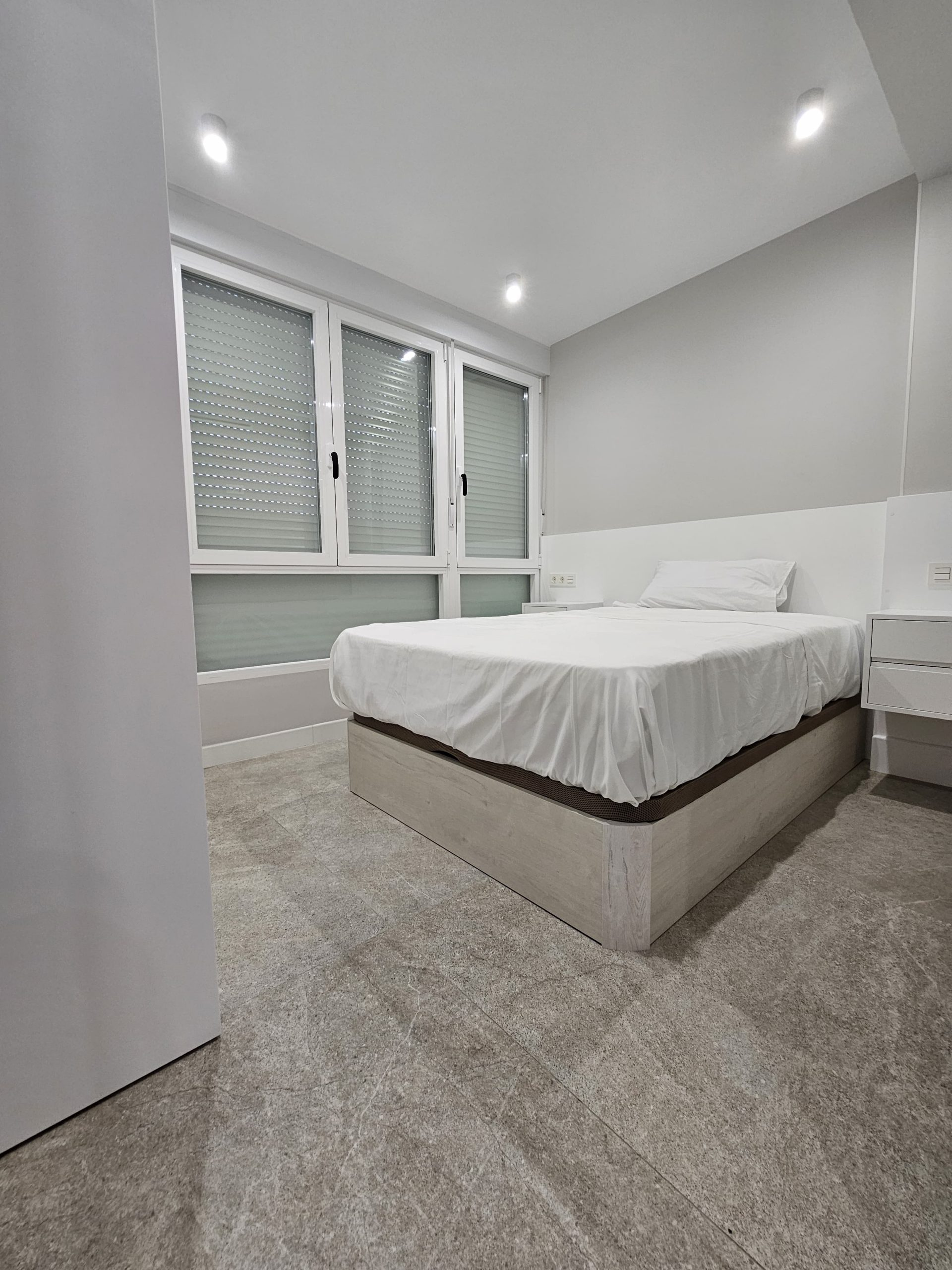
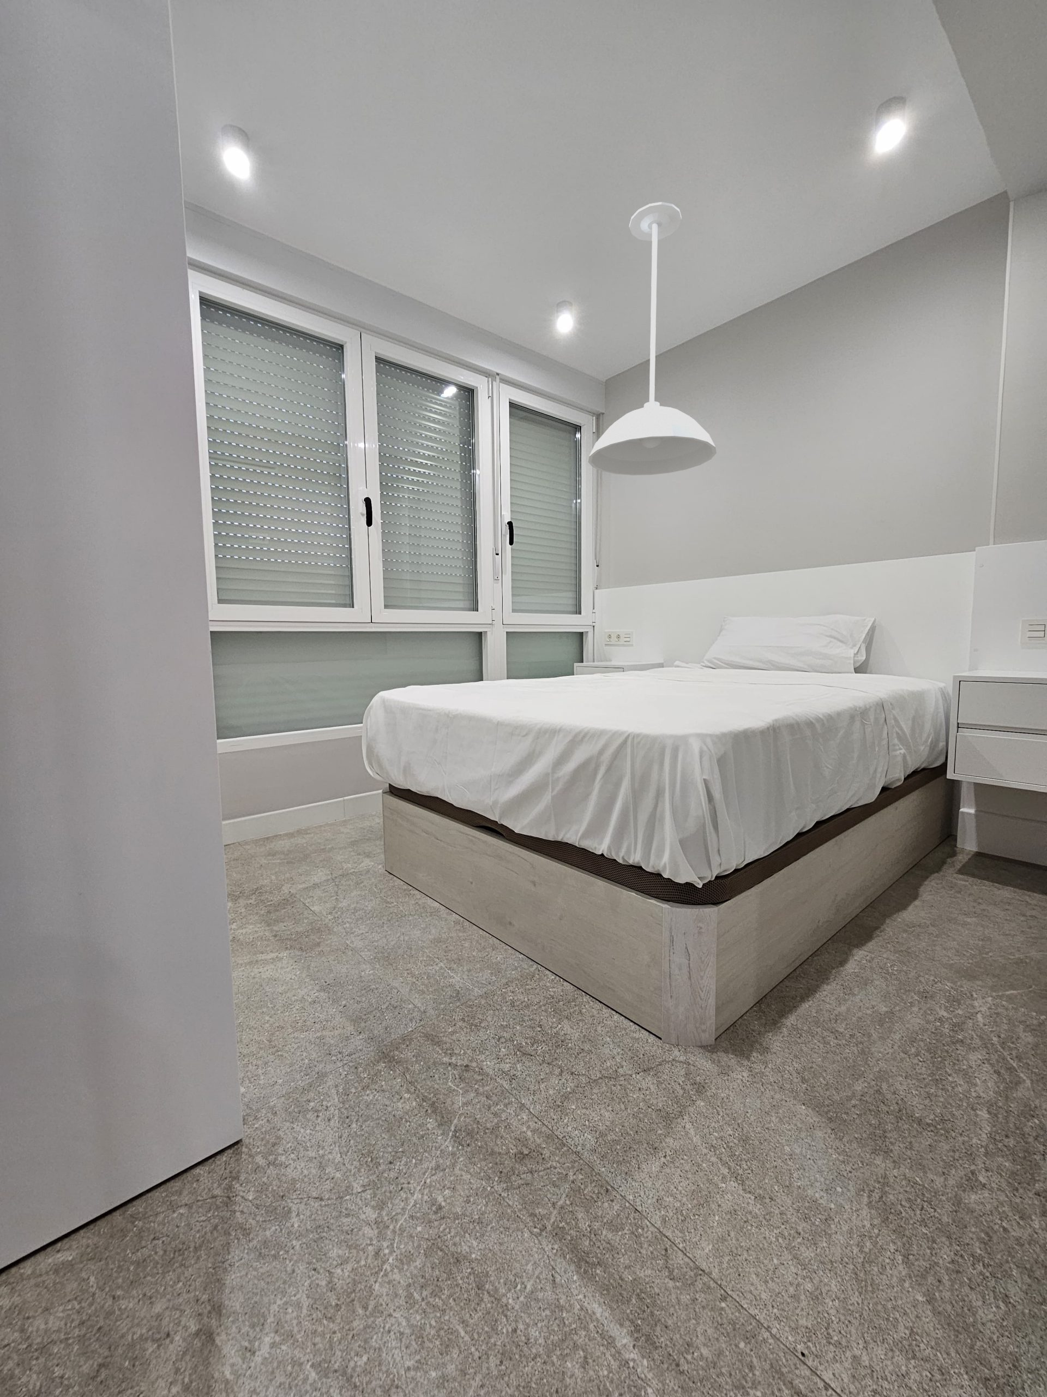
+ pendant light (653, 342)
